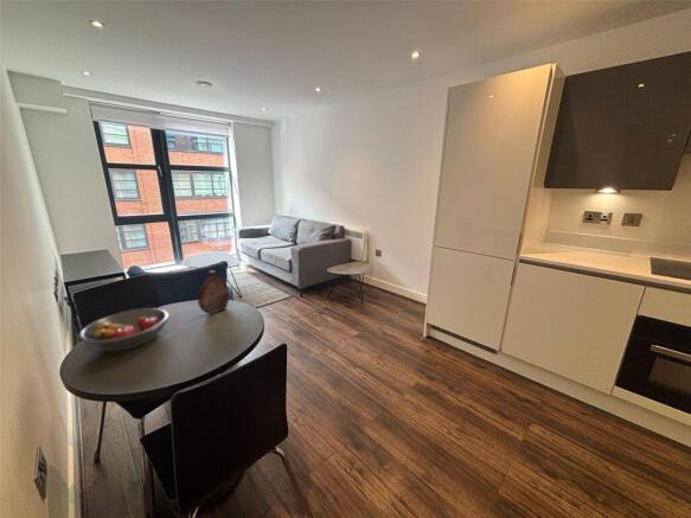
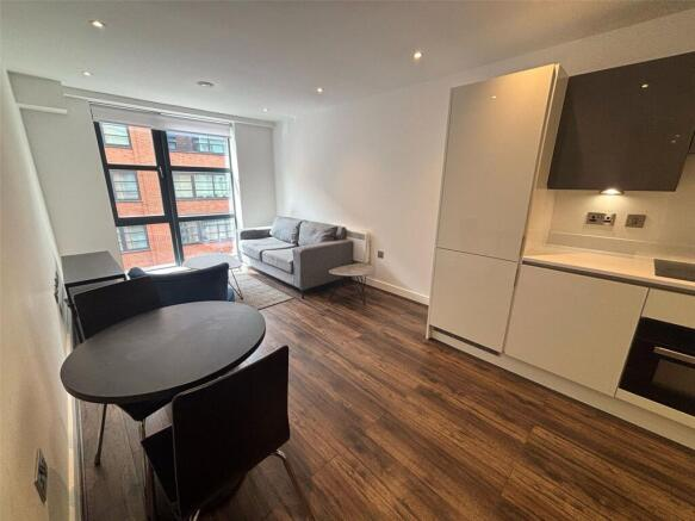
- fruit bowl (128, 330)
- bottle (213, 292)
